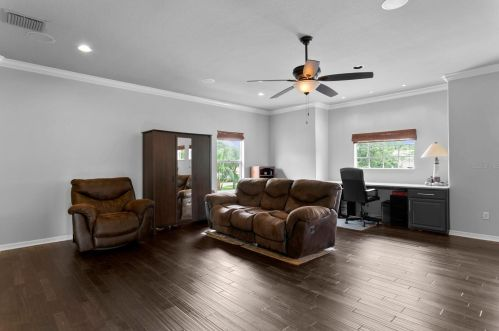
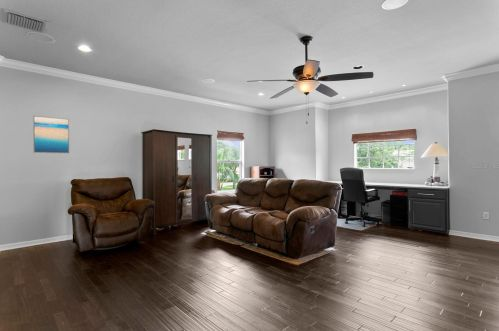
+ wall art (51, 135)
